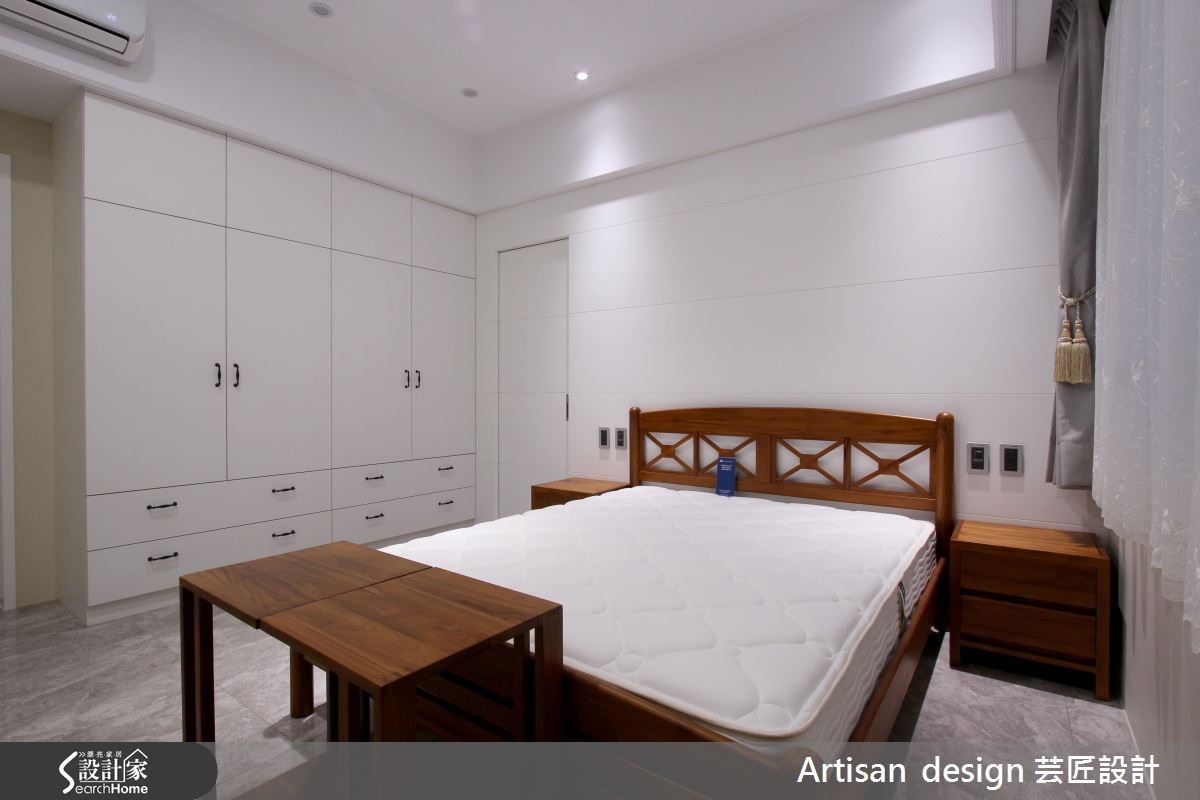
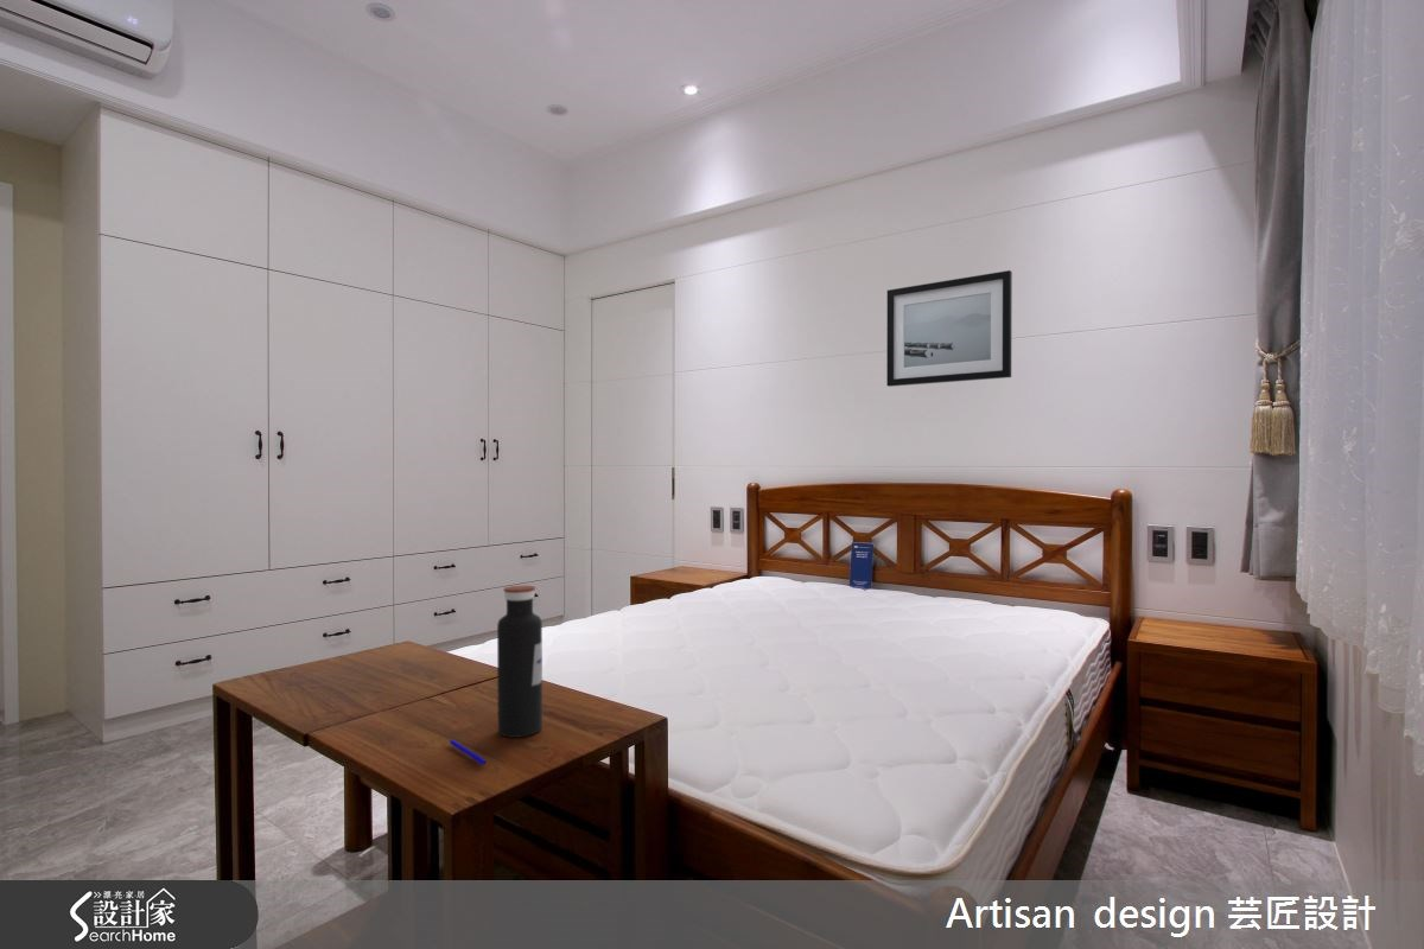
+ pen (465, 751)
+ wall art (946, 331)
+ water bottle (520, 658)
